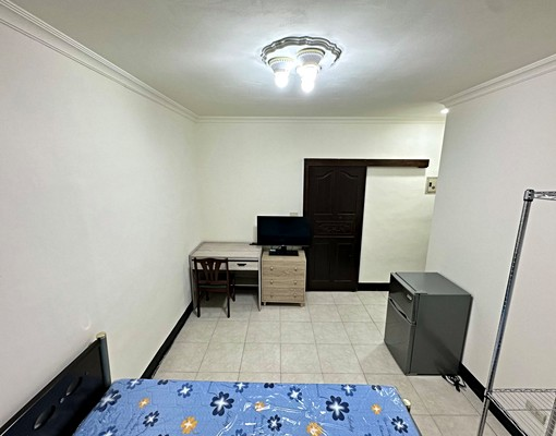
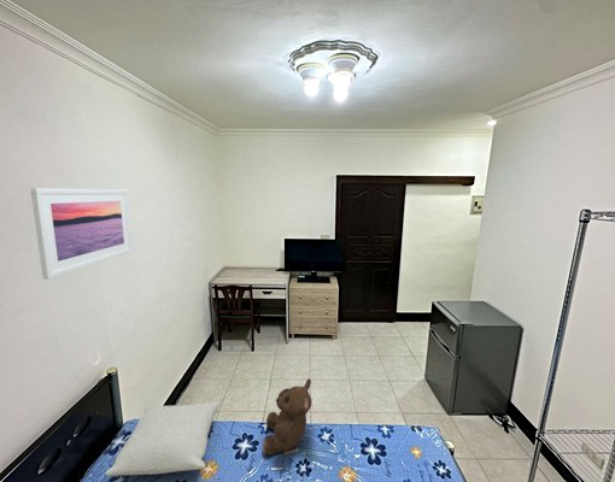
+ pillow (171, 434)
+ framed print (92, 227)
+ teddy bear (287, 413)
